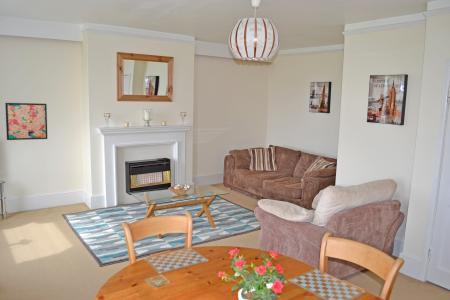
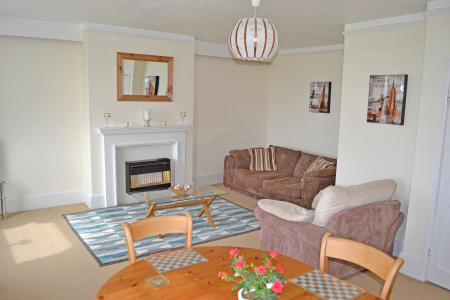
- wall art (27, 121)
